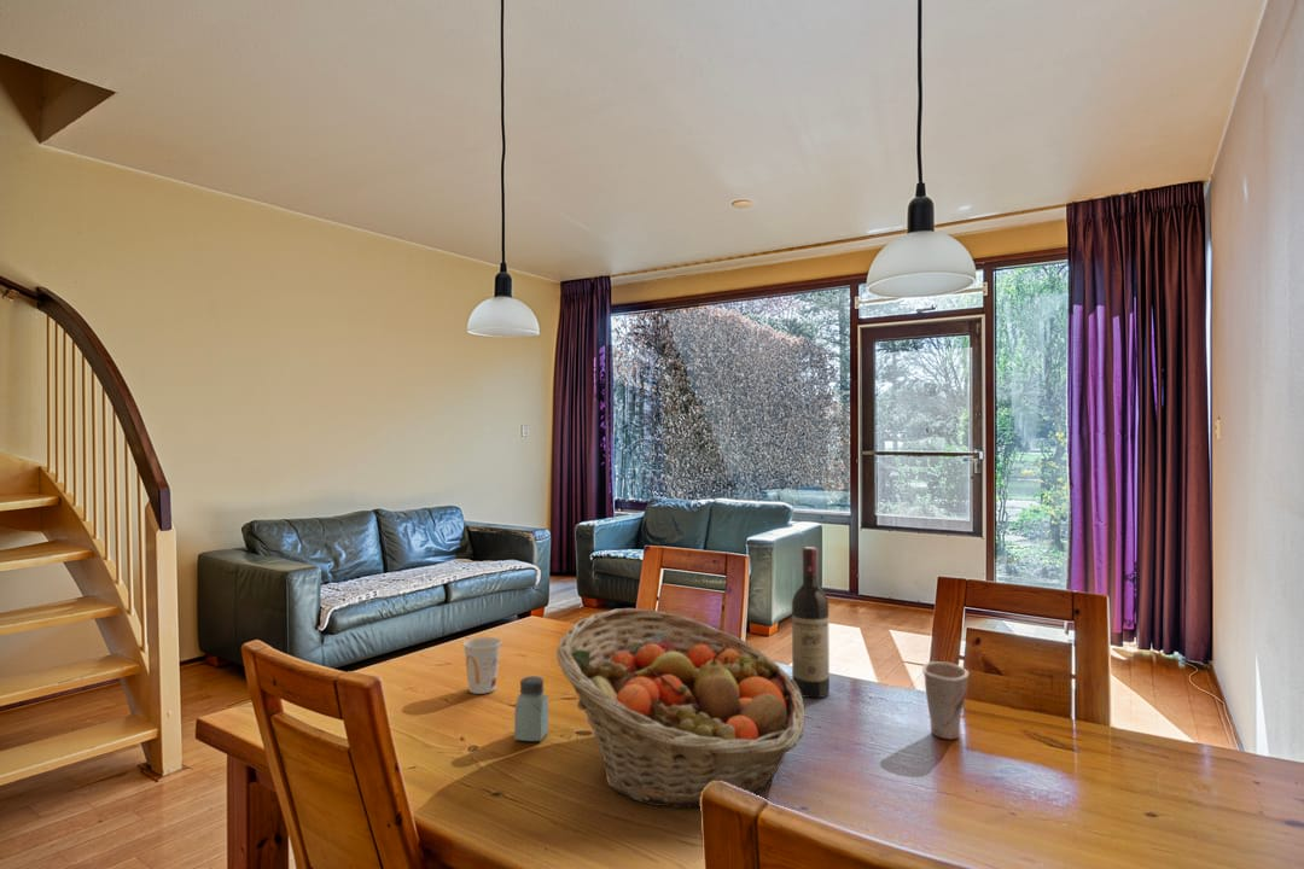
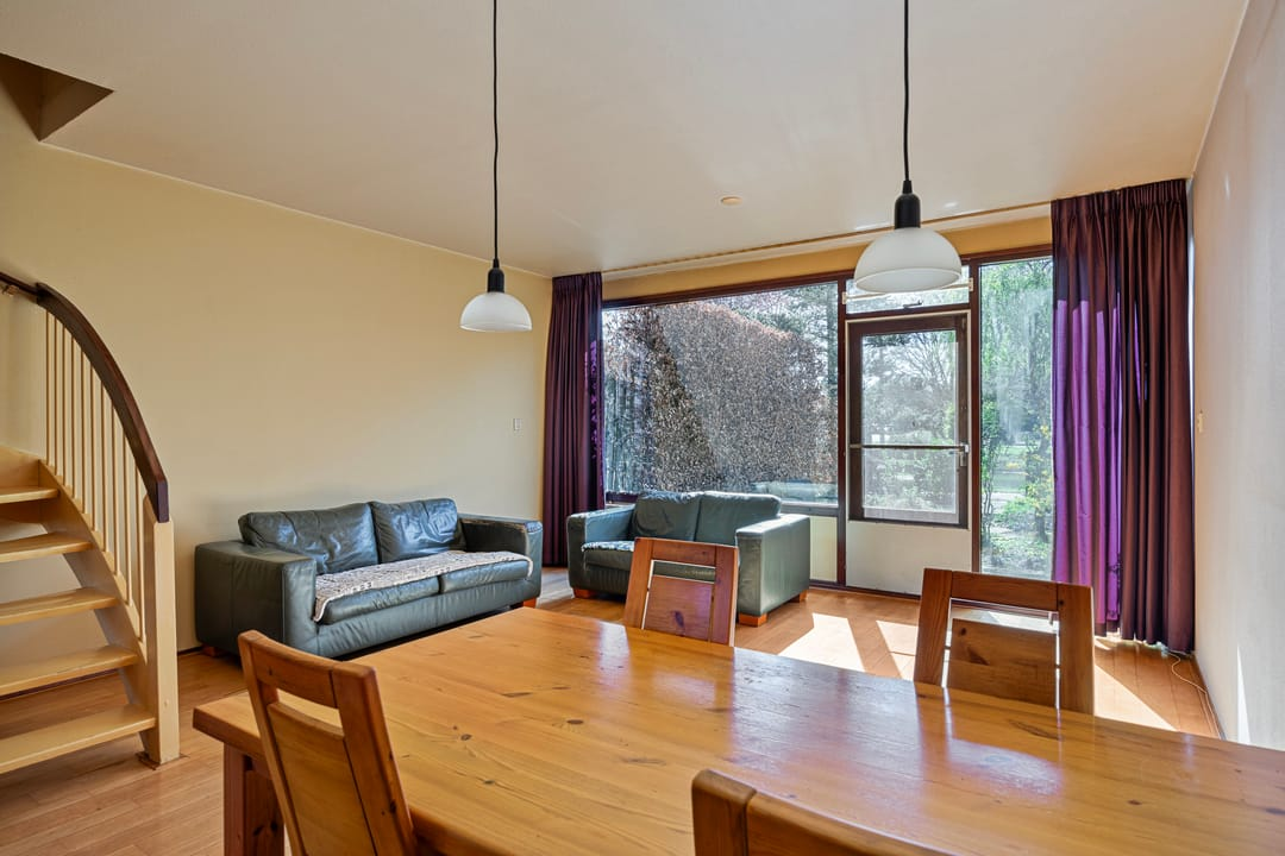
- wine bottle (810, 619)
- cup (482, 665)
- cup (945, 701)
- fruit basket (683, 692)
- saltshaker (531, 707)
